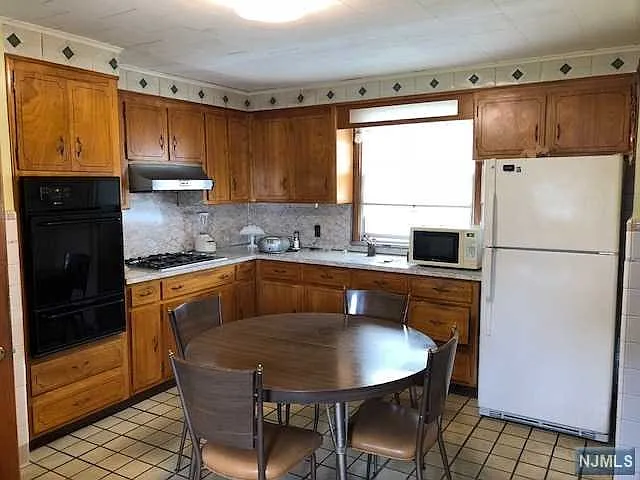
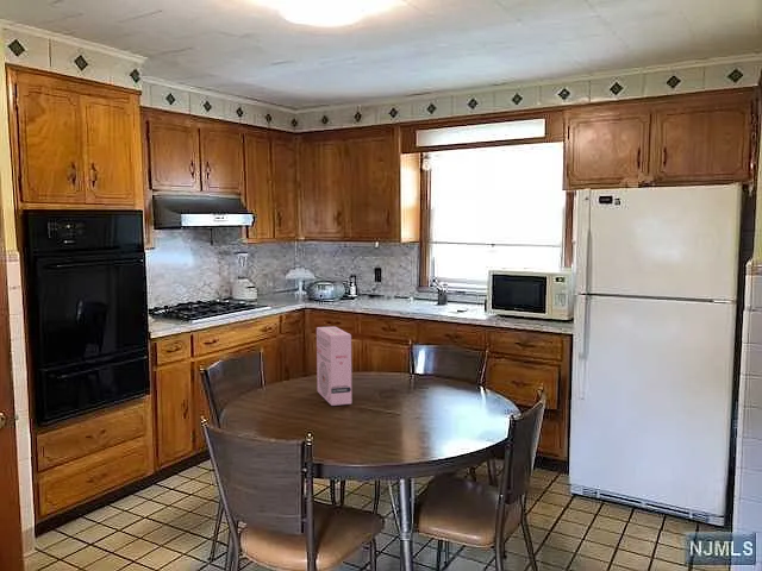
+ cereal box (333, 364)
